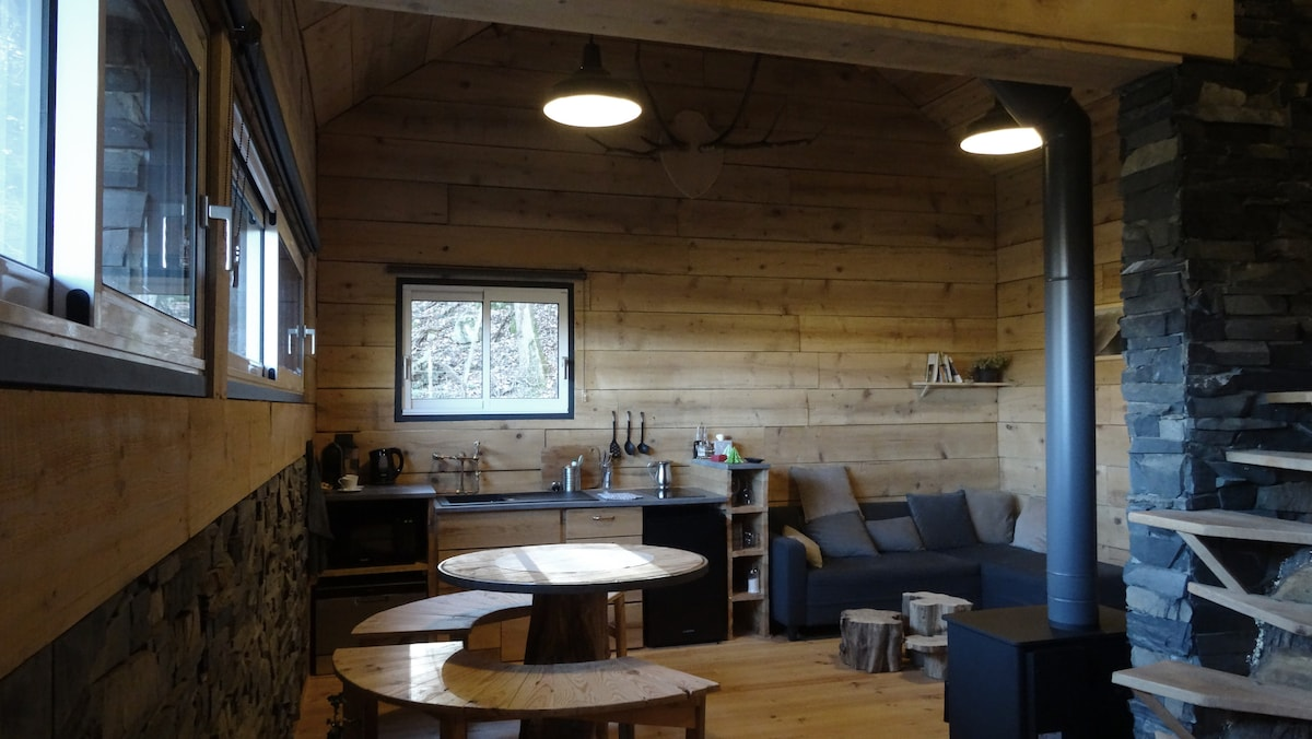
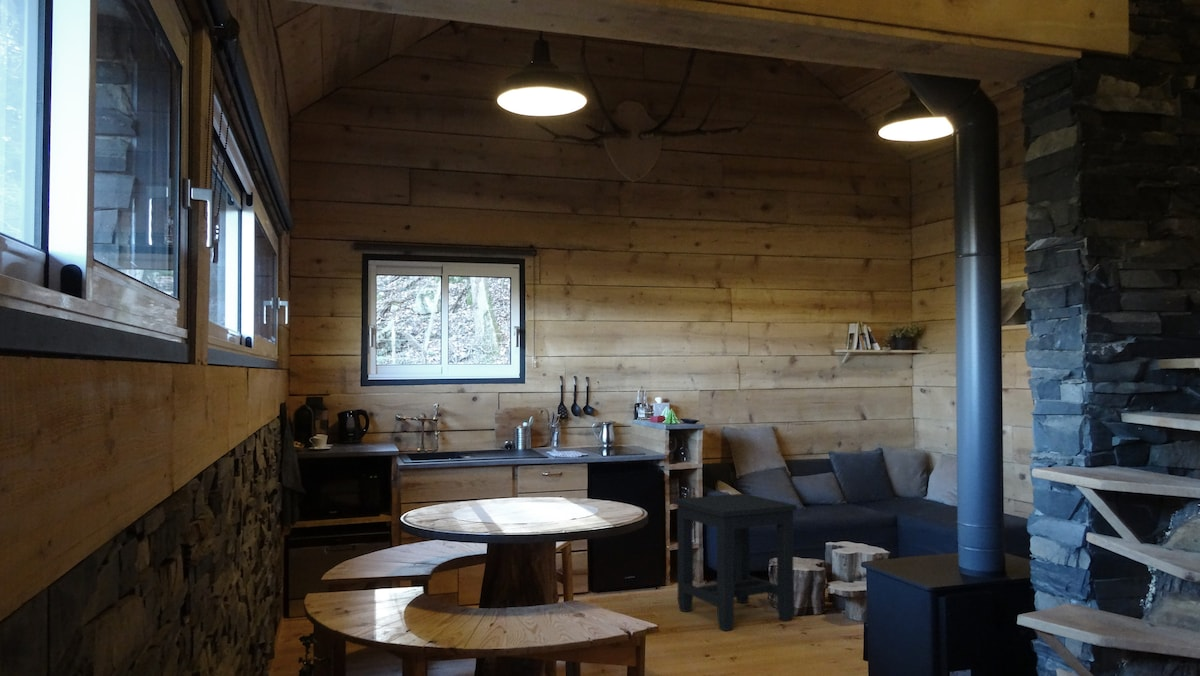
+ side table (733, 558)
